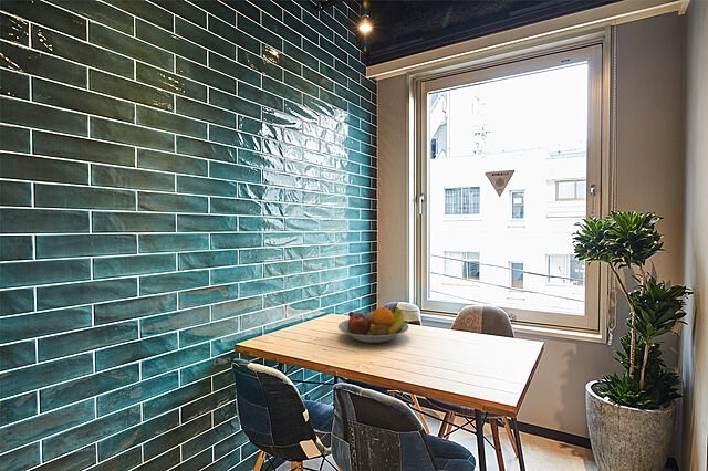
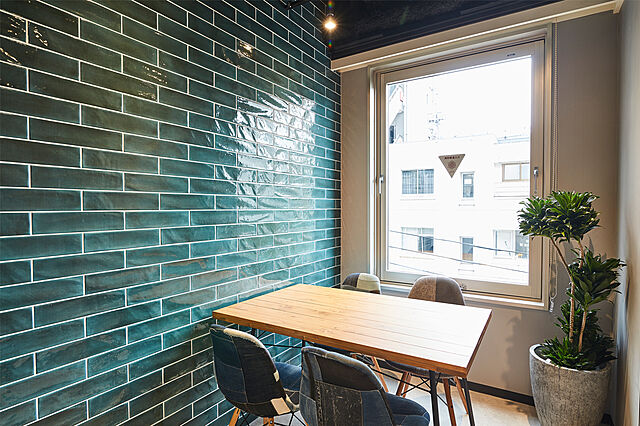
- fruit bowl (373, 323)
